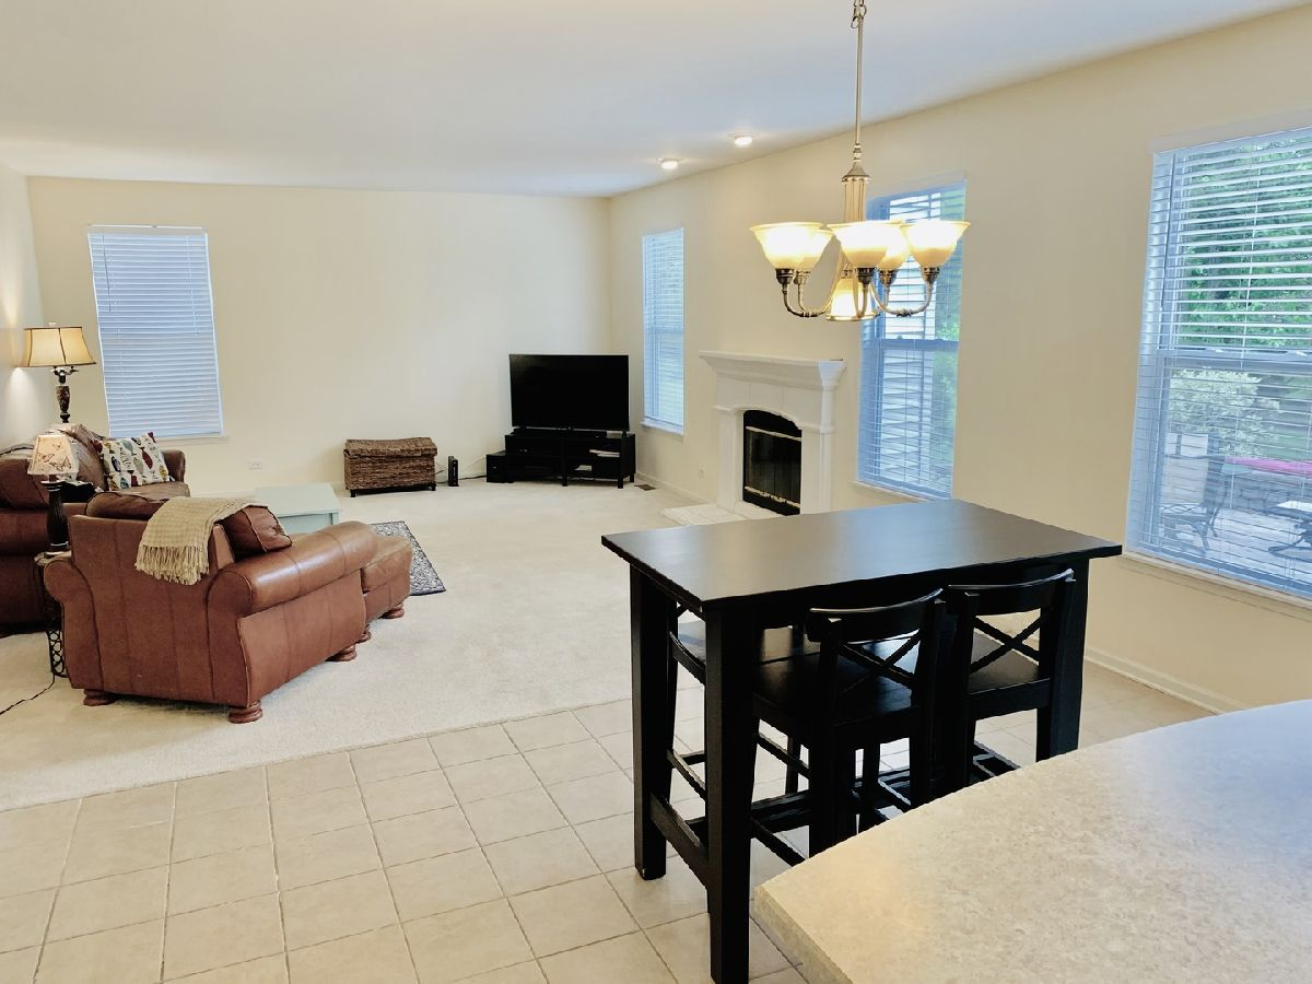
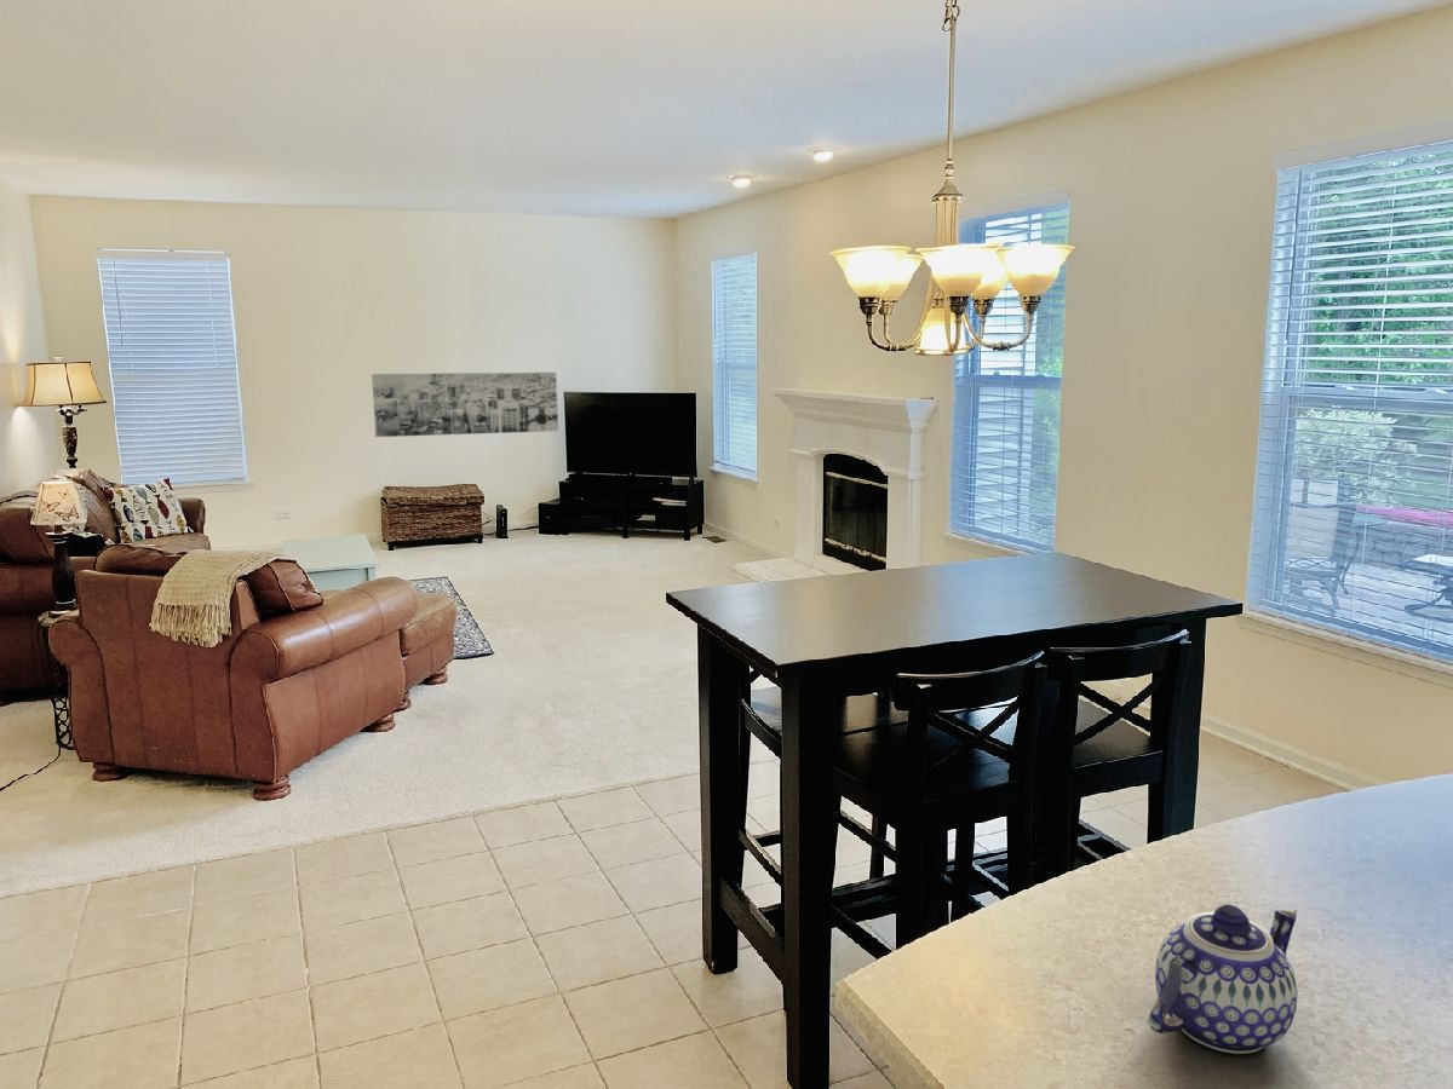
+ wall art (467, 403)
+ teapot (1227, 967)
